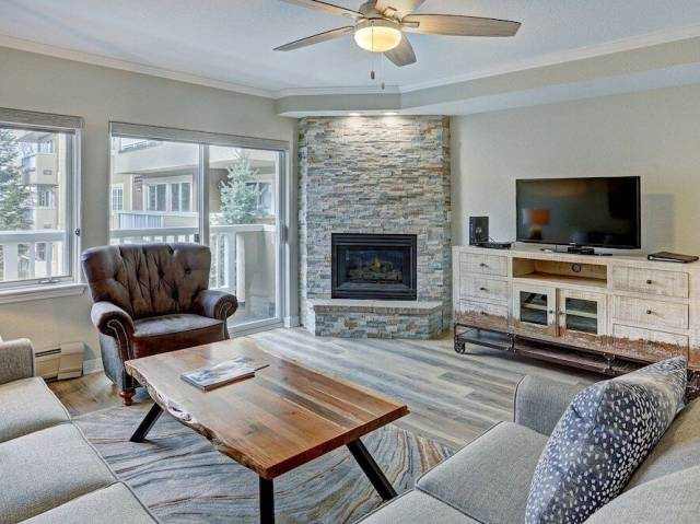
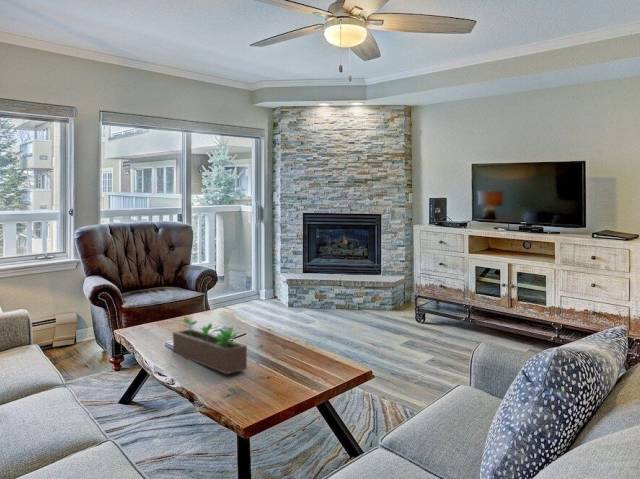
+ succulent planter (207, 341)
